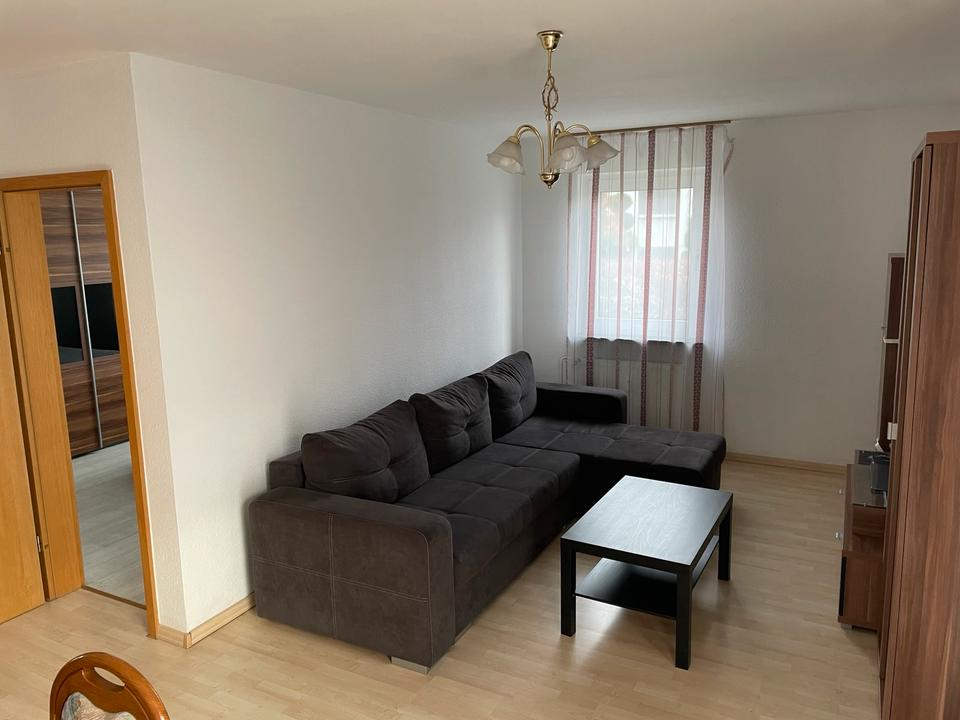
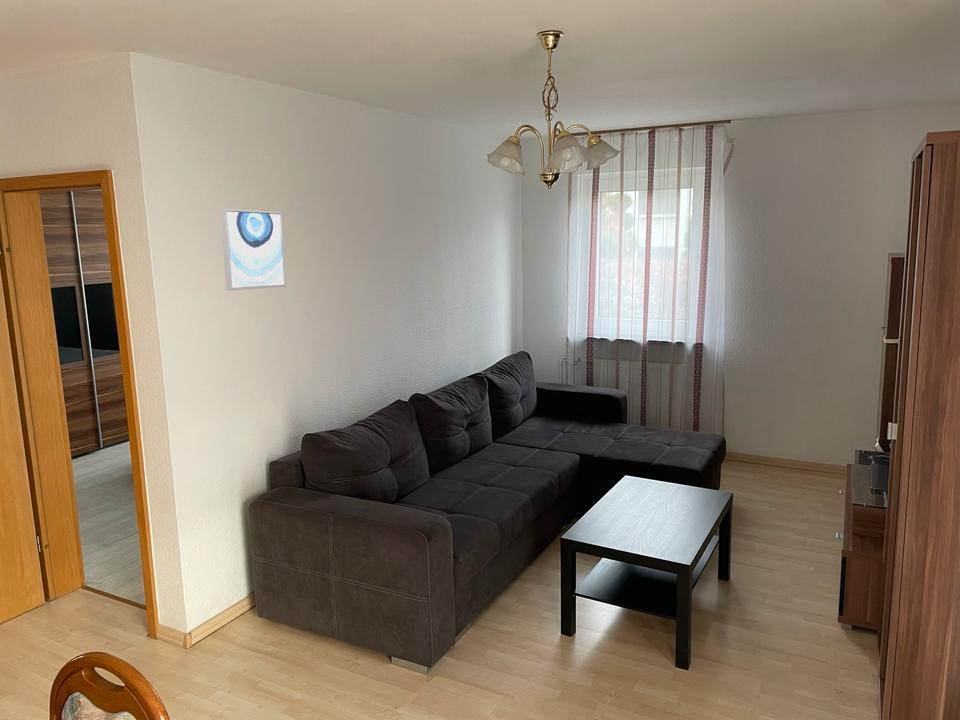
+ wall art (255, 249)
